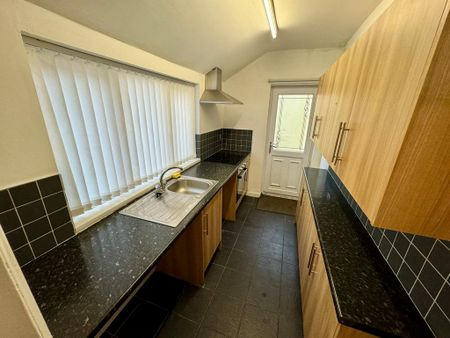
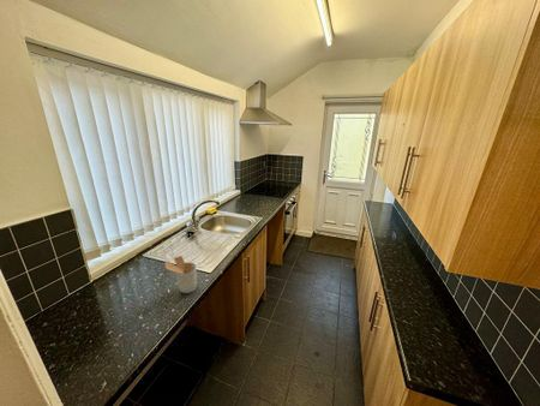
+ utensil holder (181, 274)
